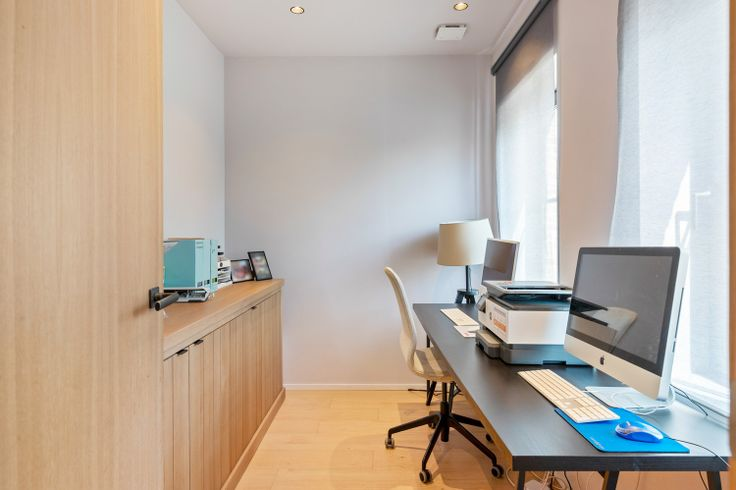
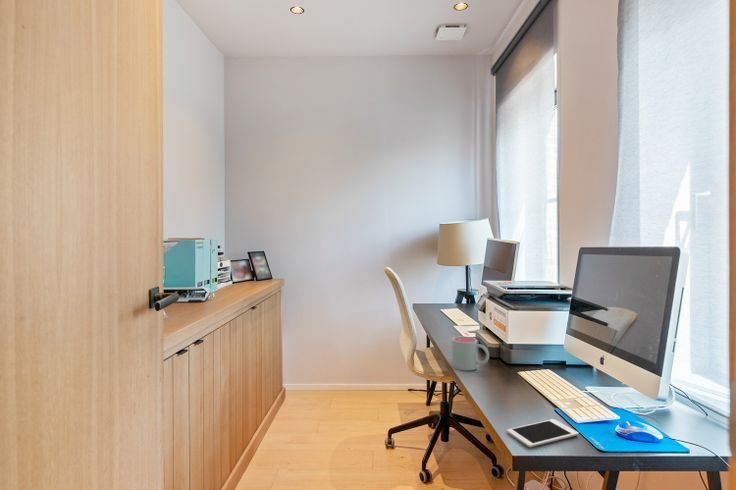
+ cell phone (542, 432)
+ mug (470, 353)
